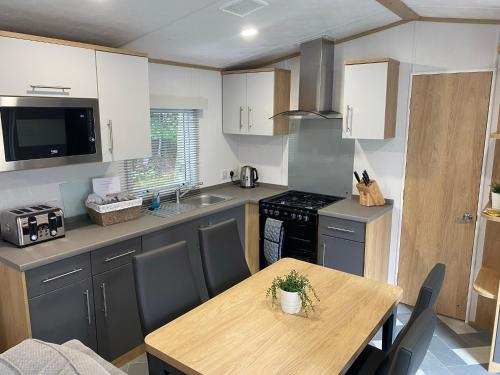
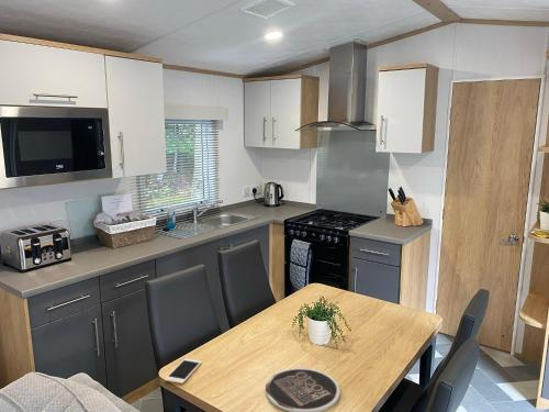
+ plate (302, 388)
+ cell phone (183, 370)
